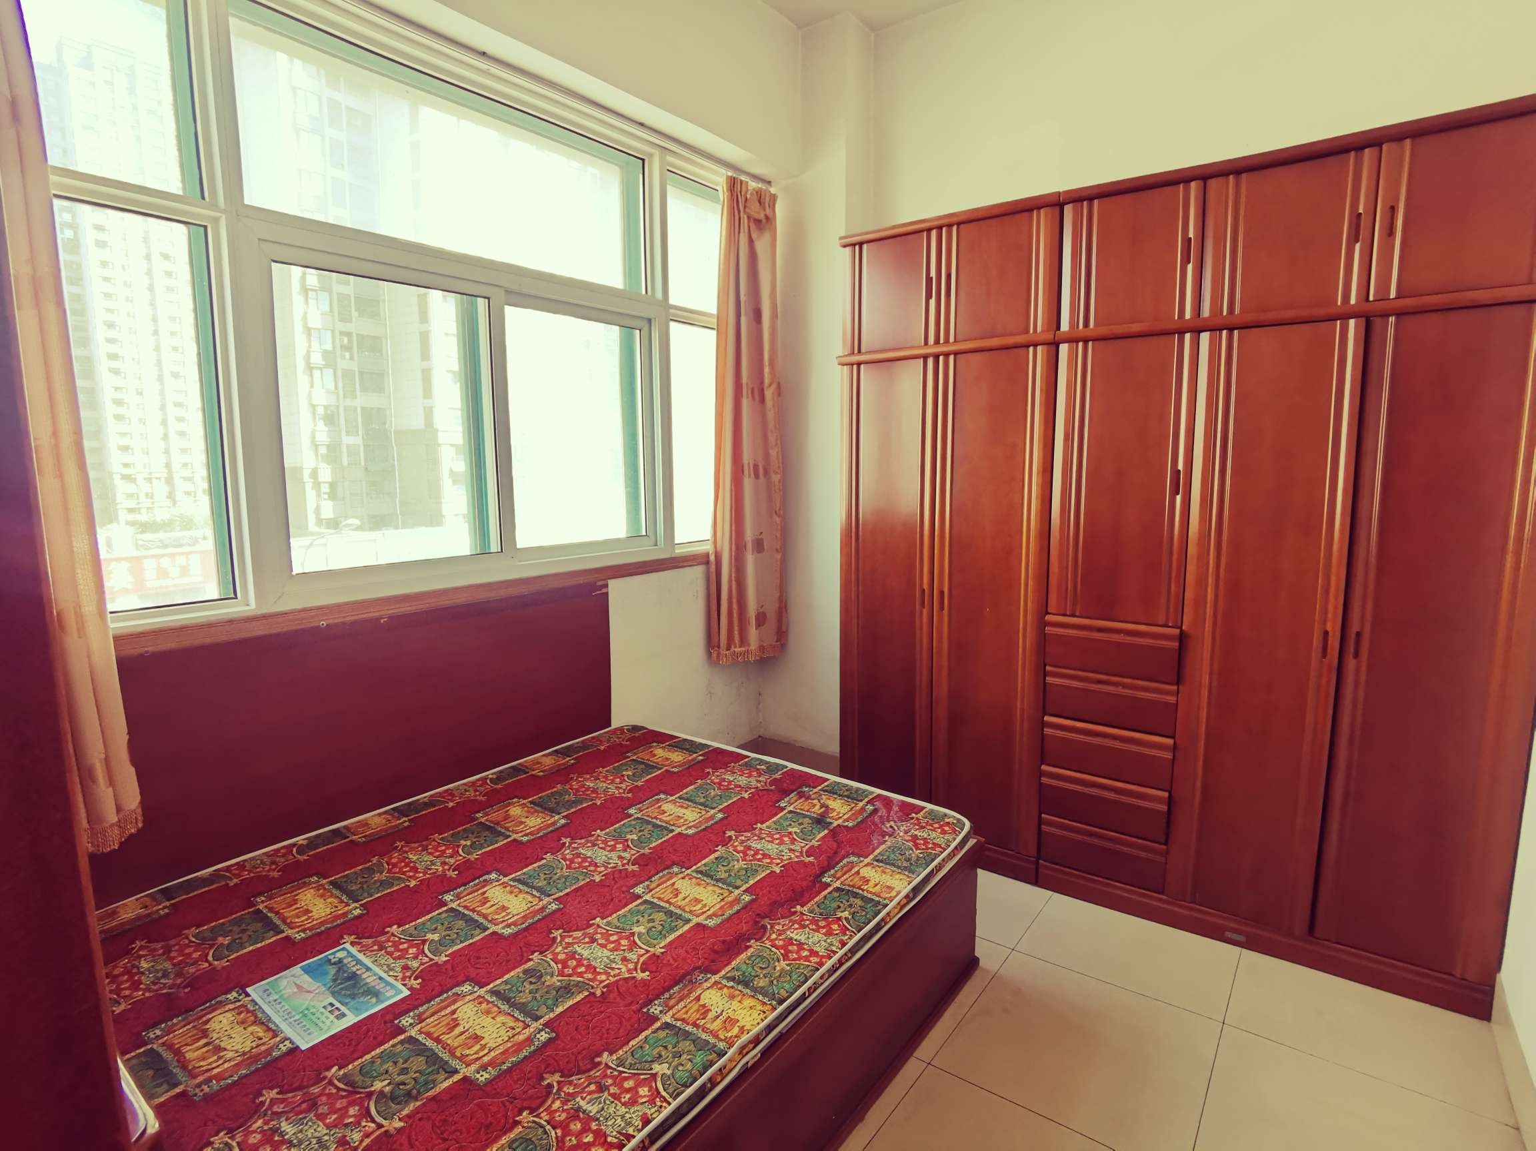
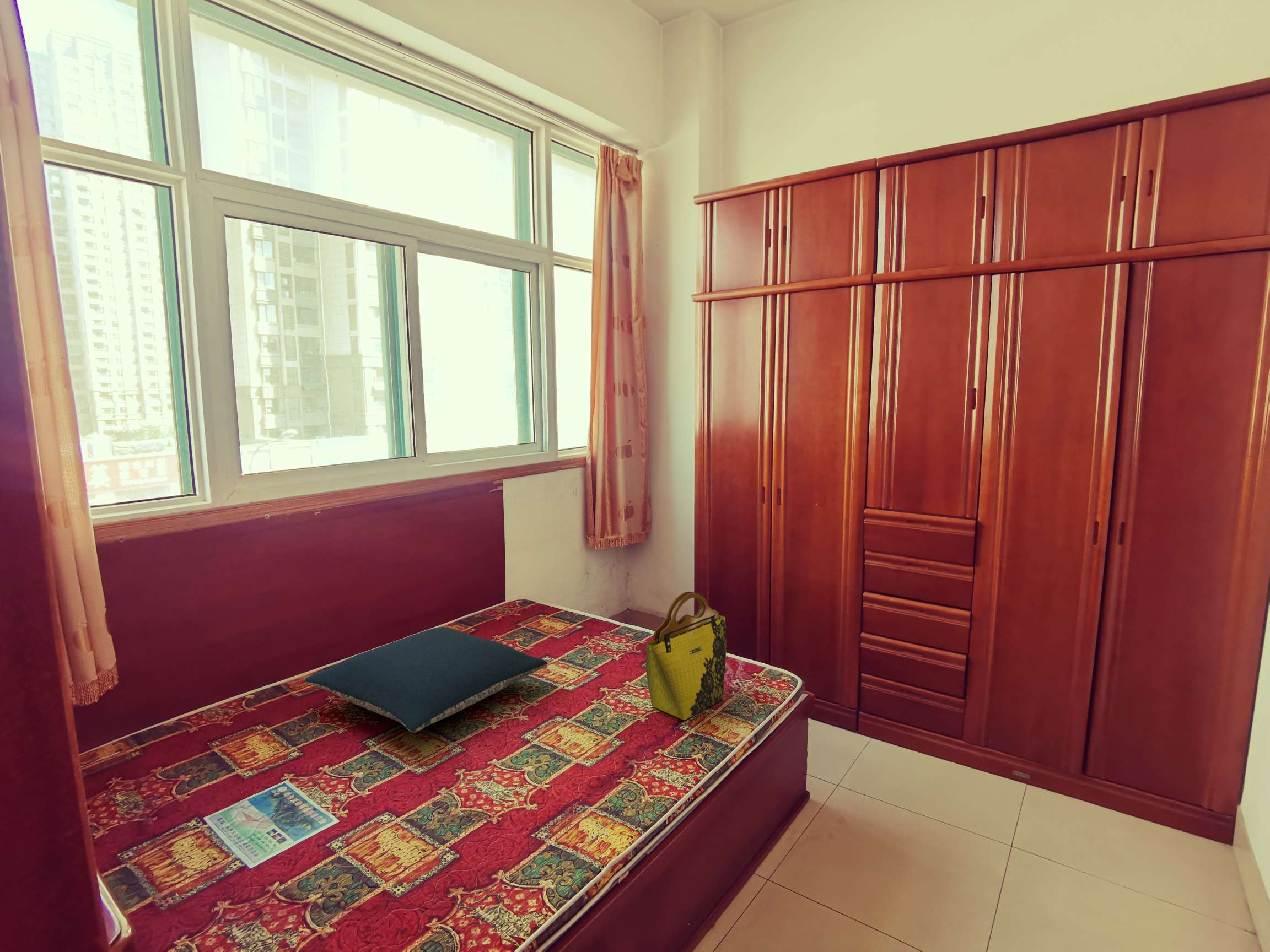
+ pillow (430, 672)
+ tote bag (687, 648)
